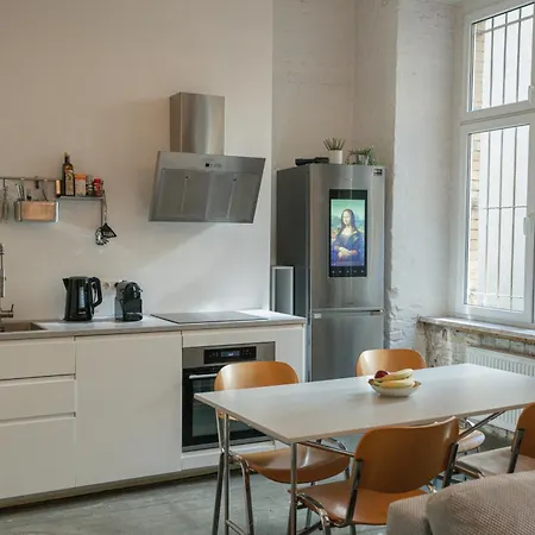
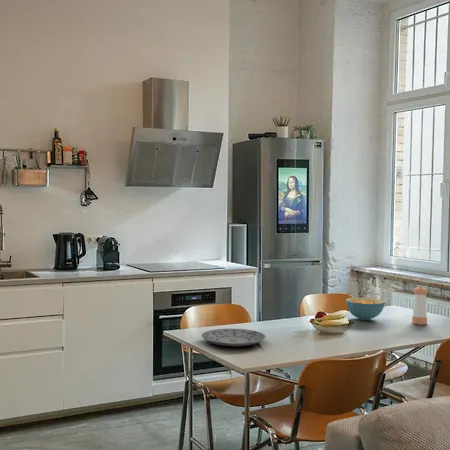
+ plate (233, 338)
+ cereal bowl (364, 309)
+ pepper shaker (420, 304)
